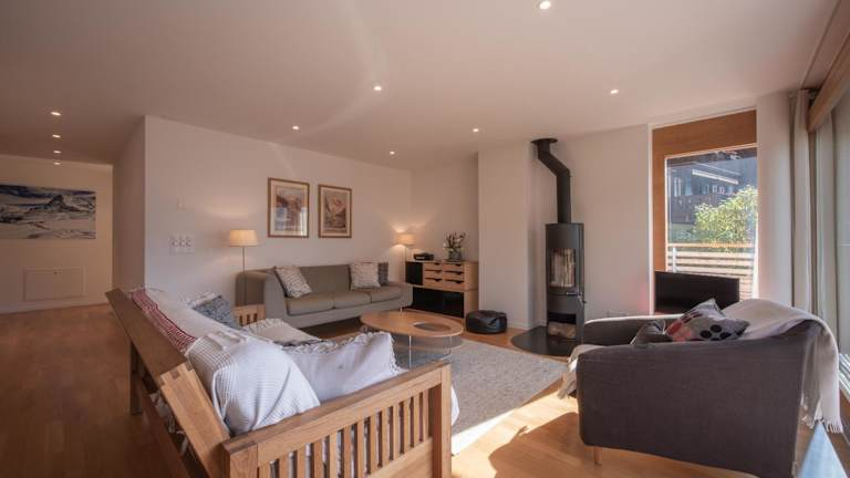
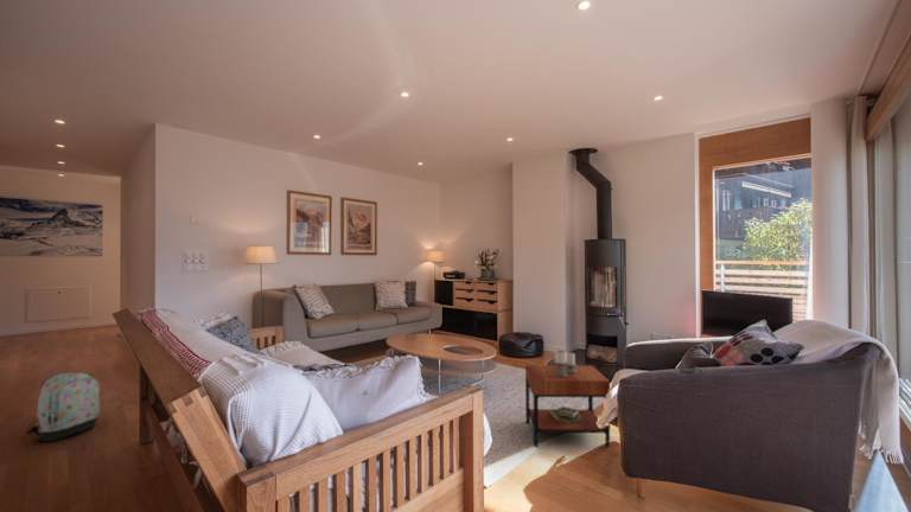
+ backpack (70, 402)
+ side table (565, 391)
